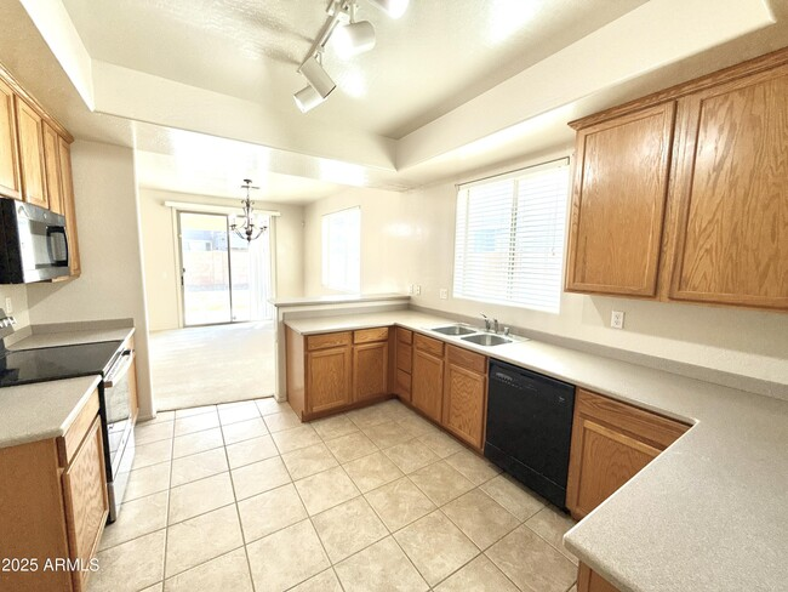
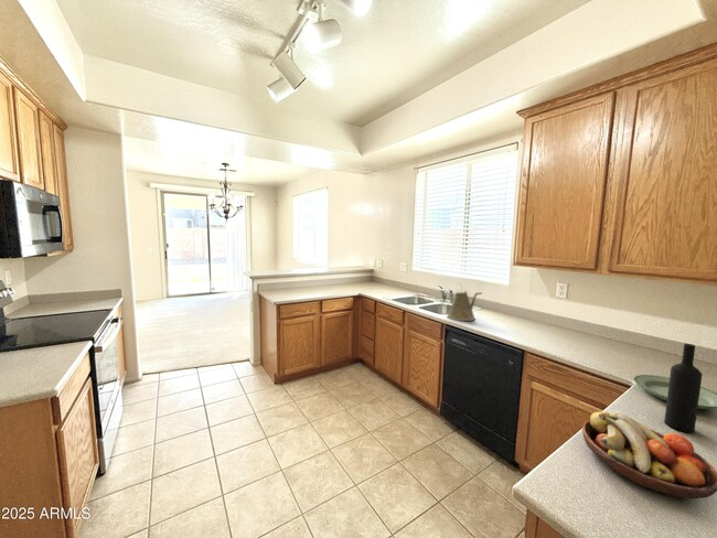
+ plate (667, 392)
+ kettle (463, 300)
+ wine bottle (684, 386)
+ fruit bowl (643, 444)
